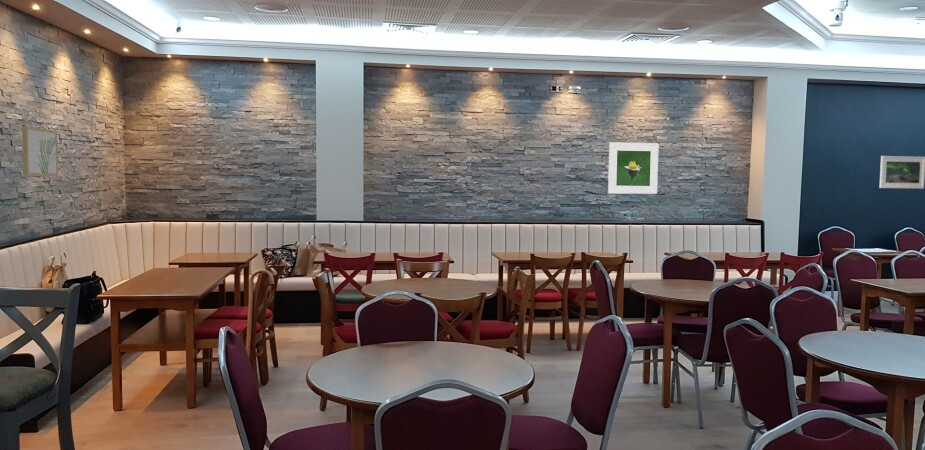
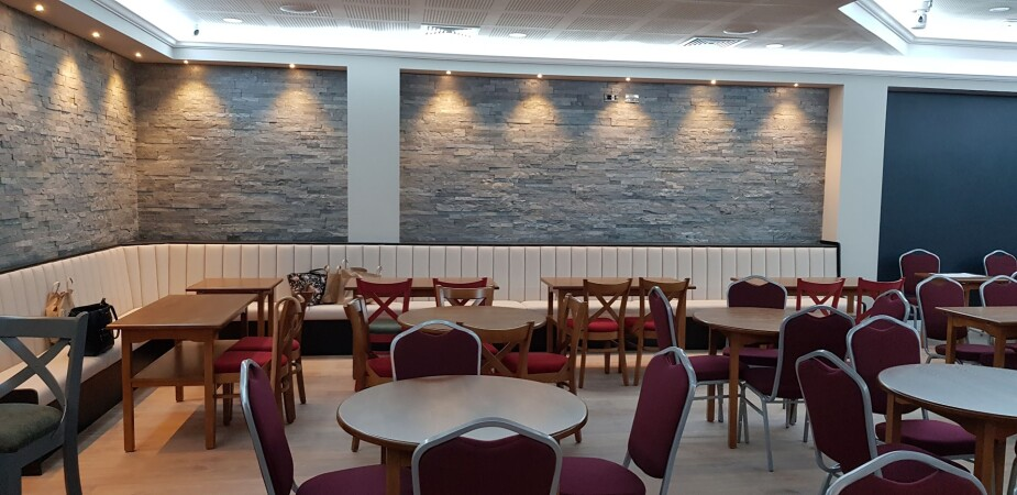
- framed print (633, 168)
- wall art (40, 152)
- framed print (902, 172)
